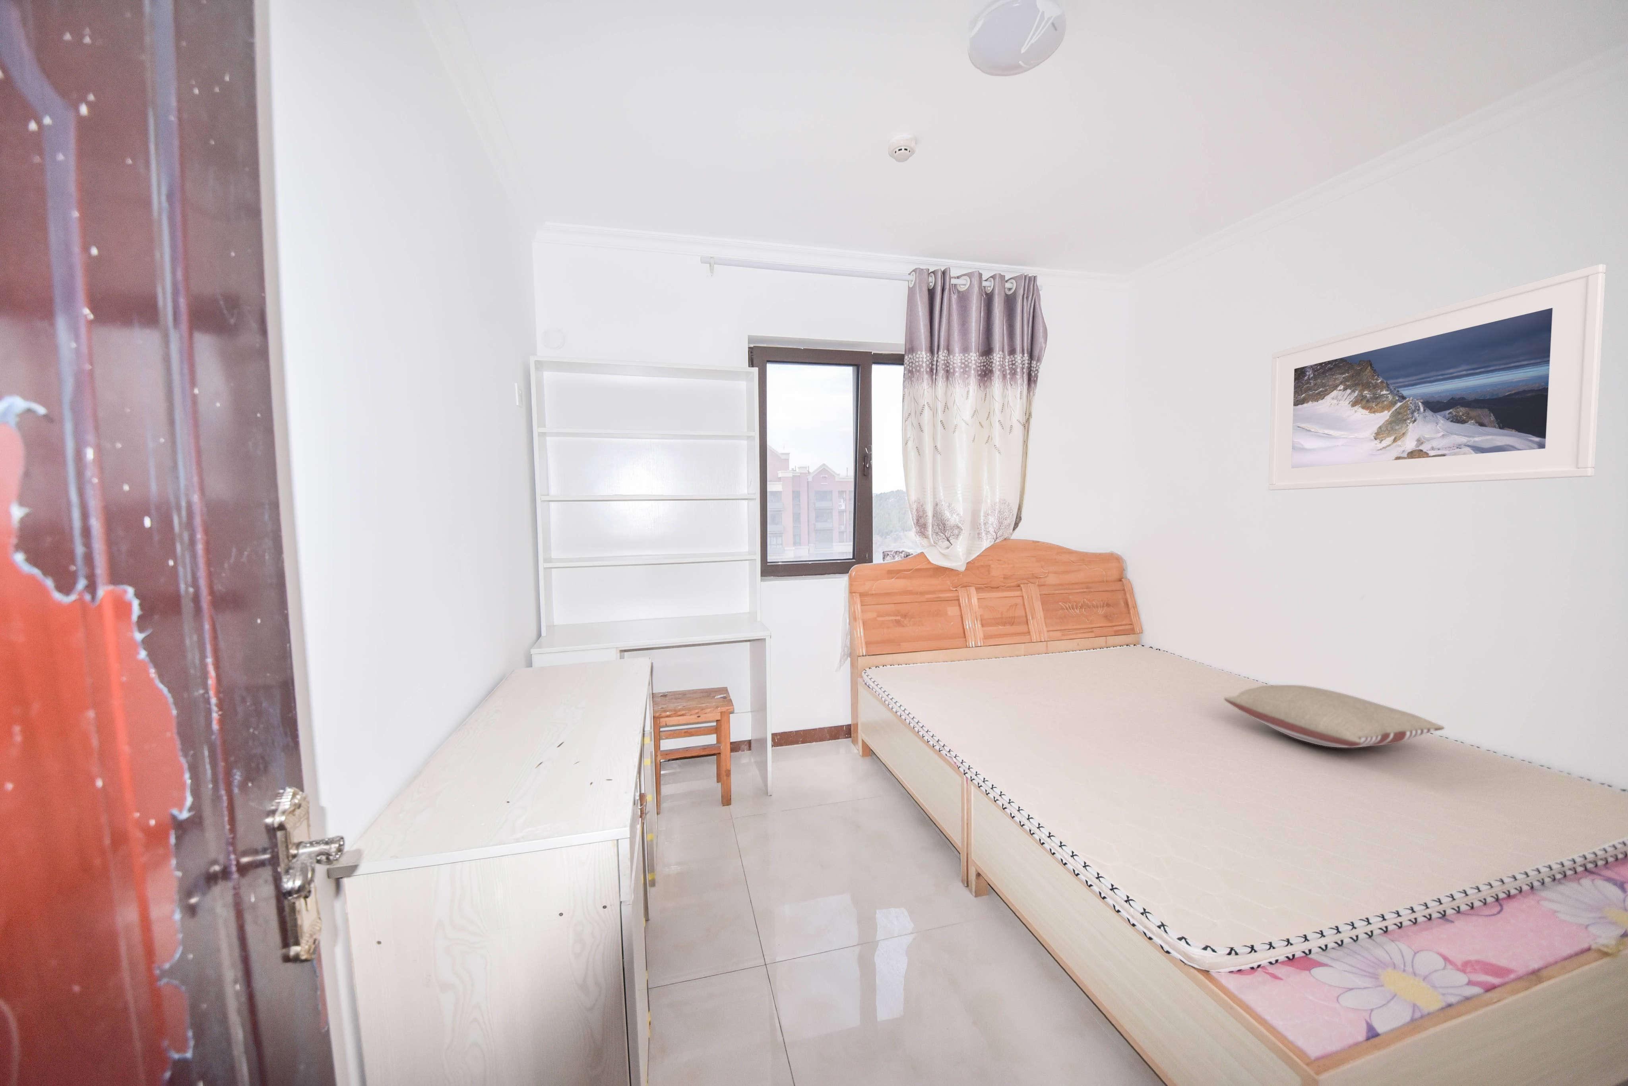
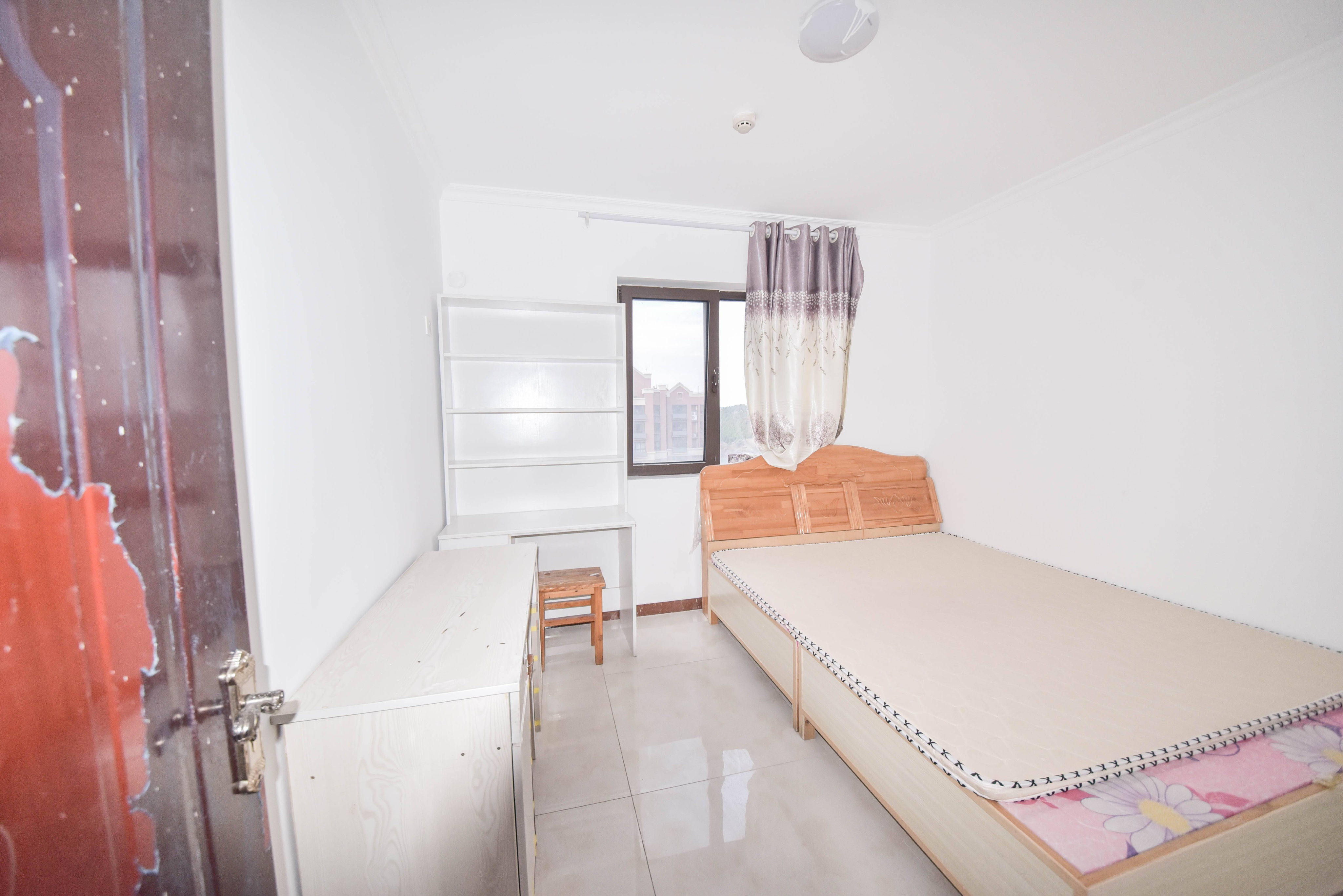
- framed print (1400, 402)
- pillow (1327, 714)
